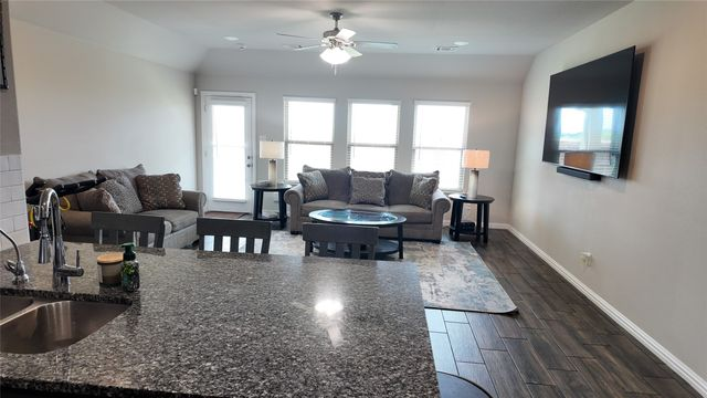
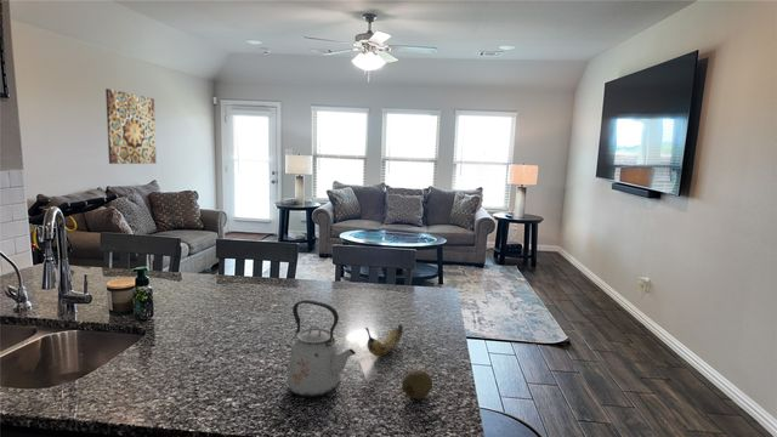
+ banana (386, 336)
+ kettle (323, 347)
+ fruit (416, 384)
+ wall art (132, 129)
